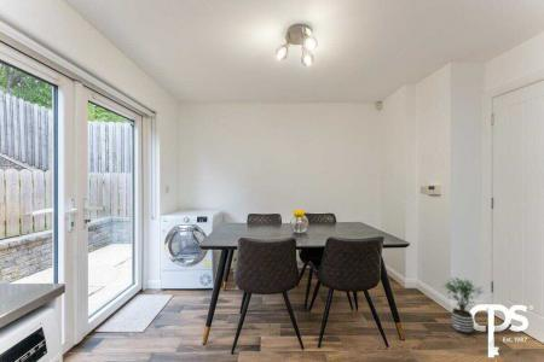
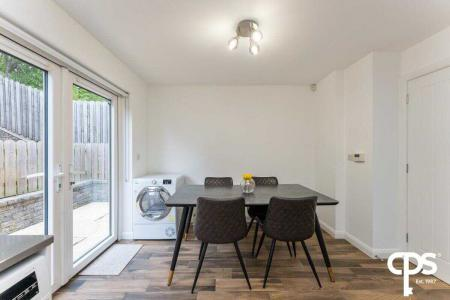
- potted plant (459, 304)
